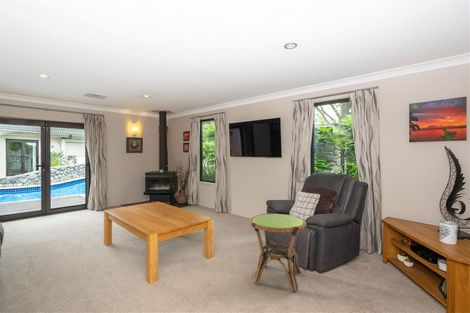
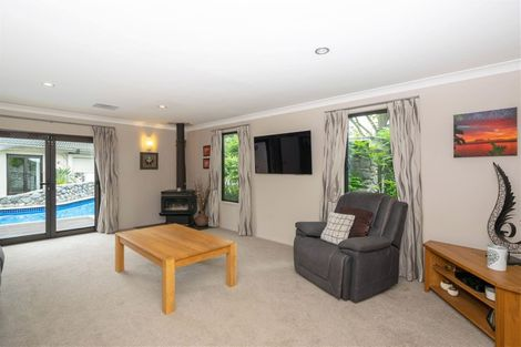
- side table (277, 248)
